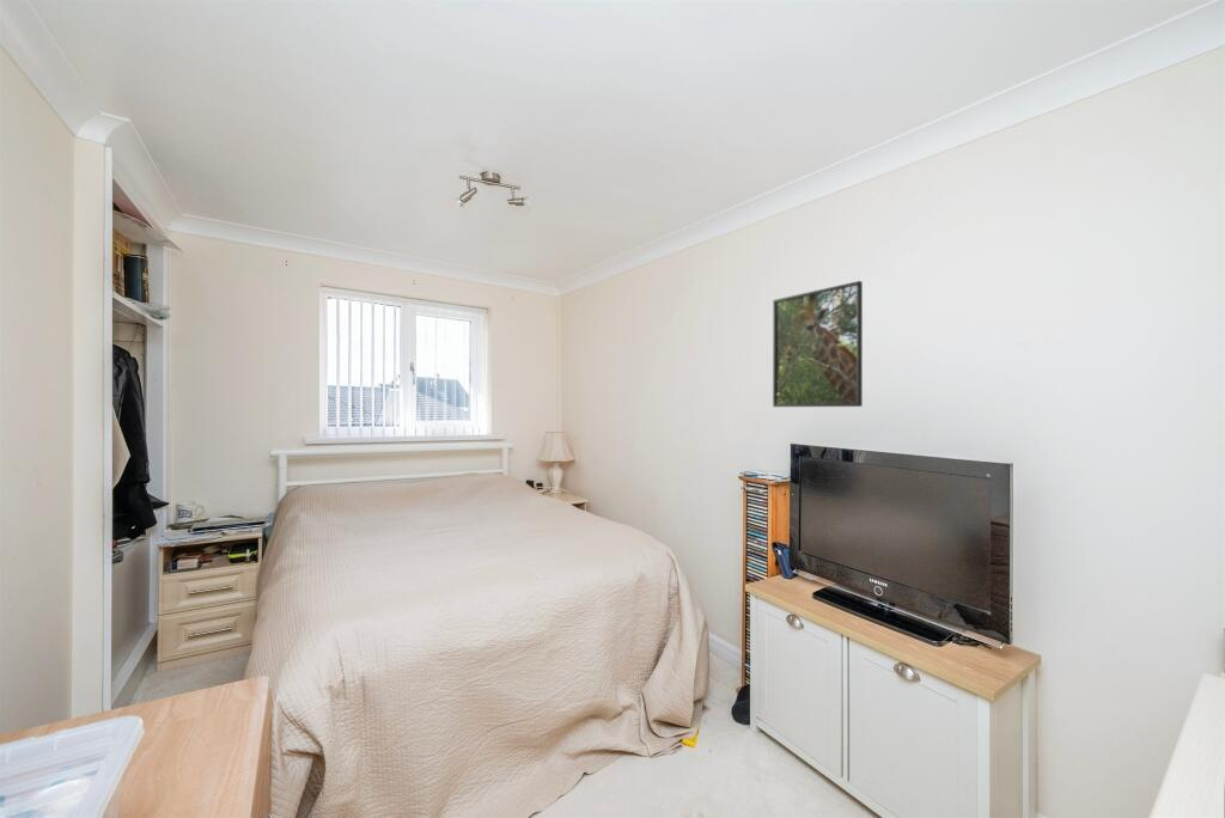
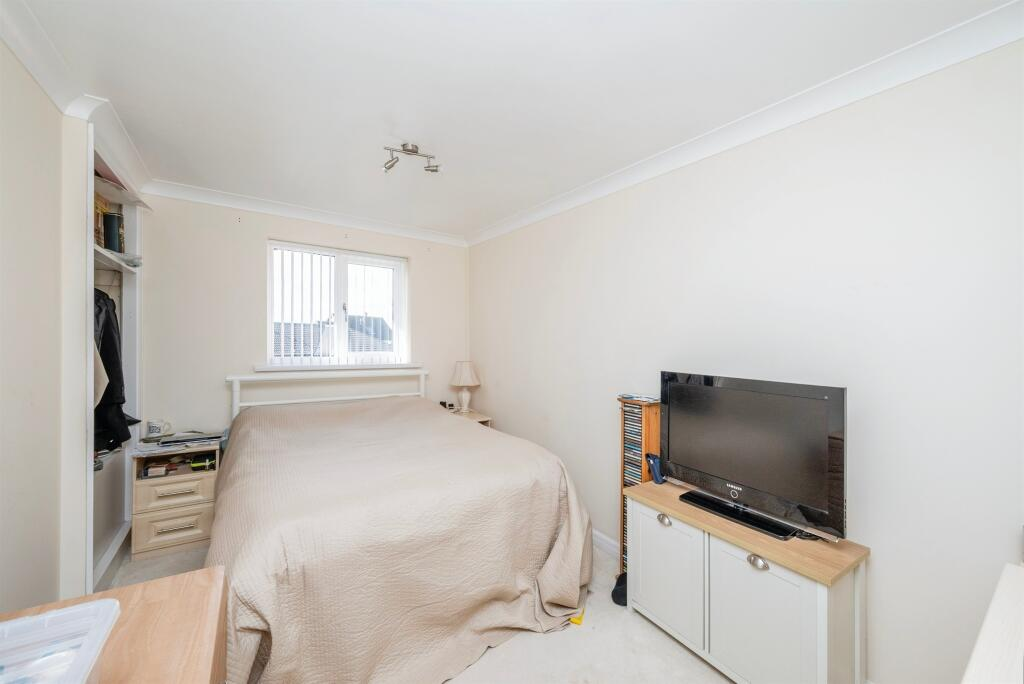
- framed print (813, 348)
